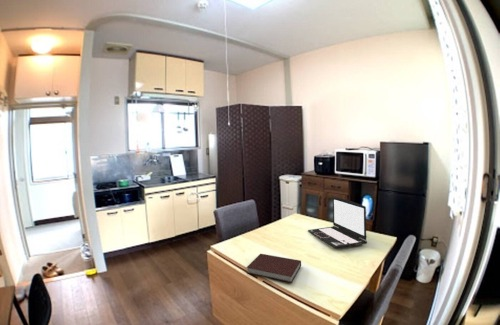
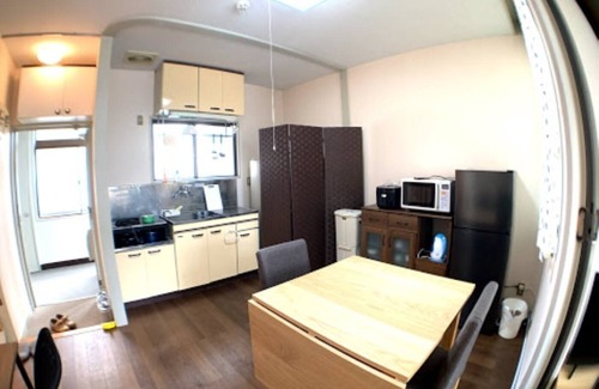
- notebook (274, 266)
- laptop (334, 219)
